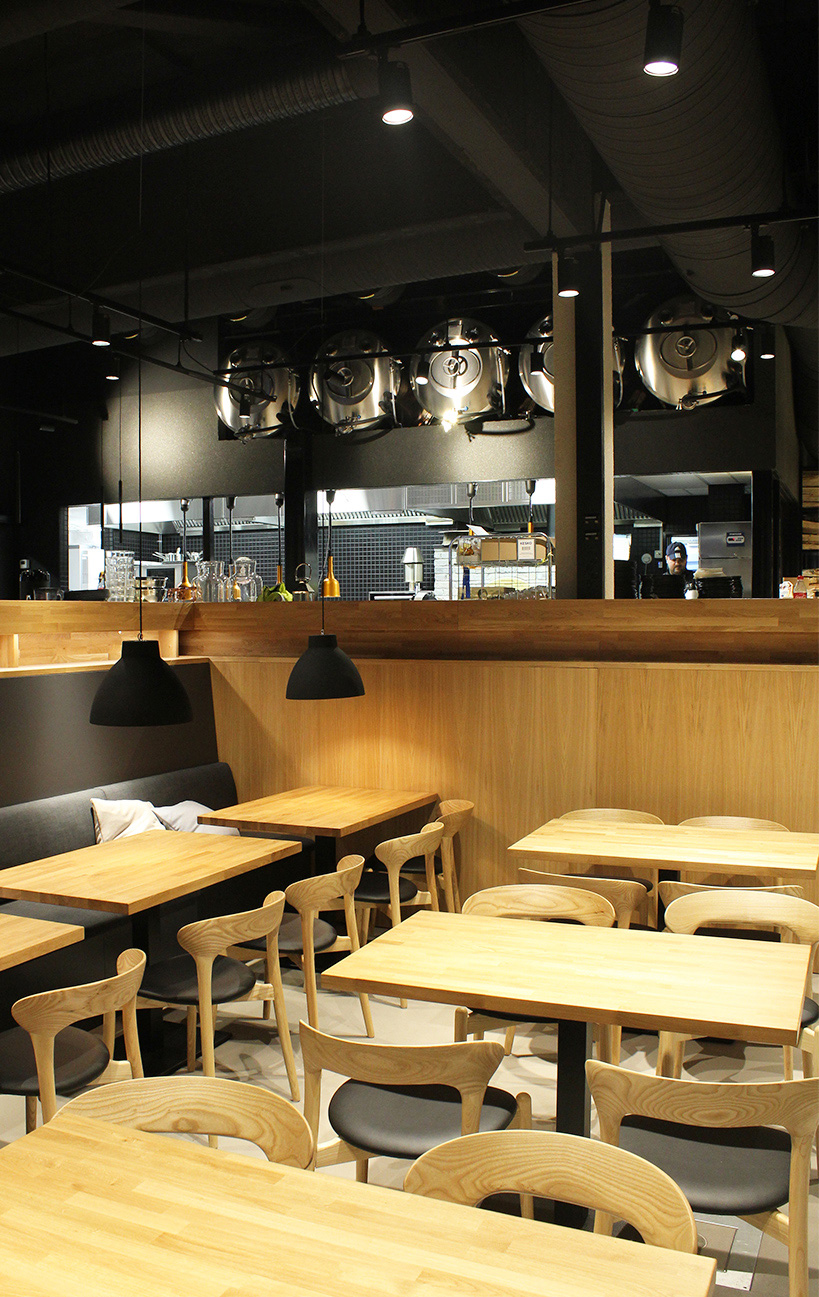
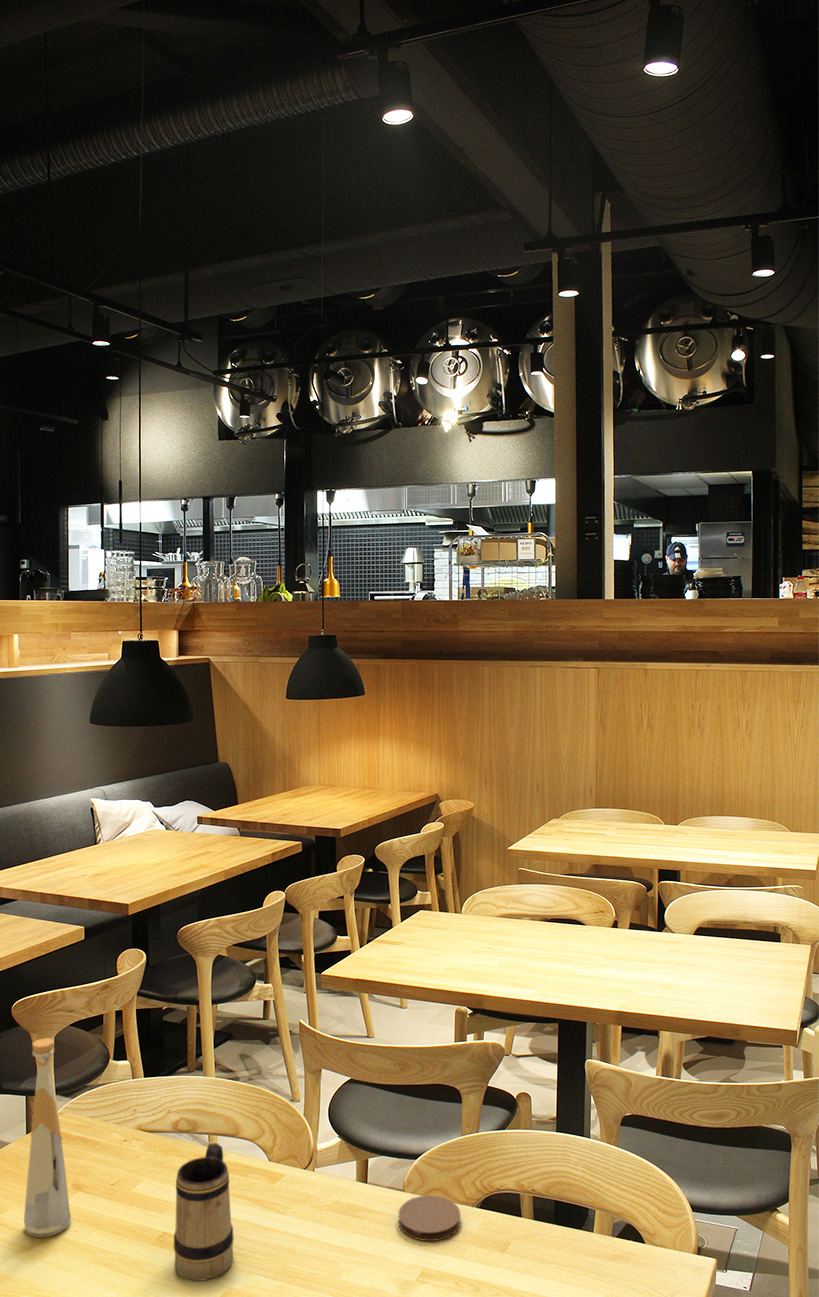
+ coaster (429, 1217)
+ bottle (45, 1134)
+ beer mug (207, 1207)
